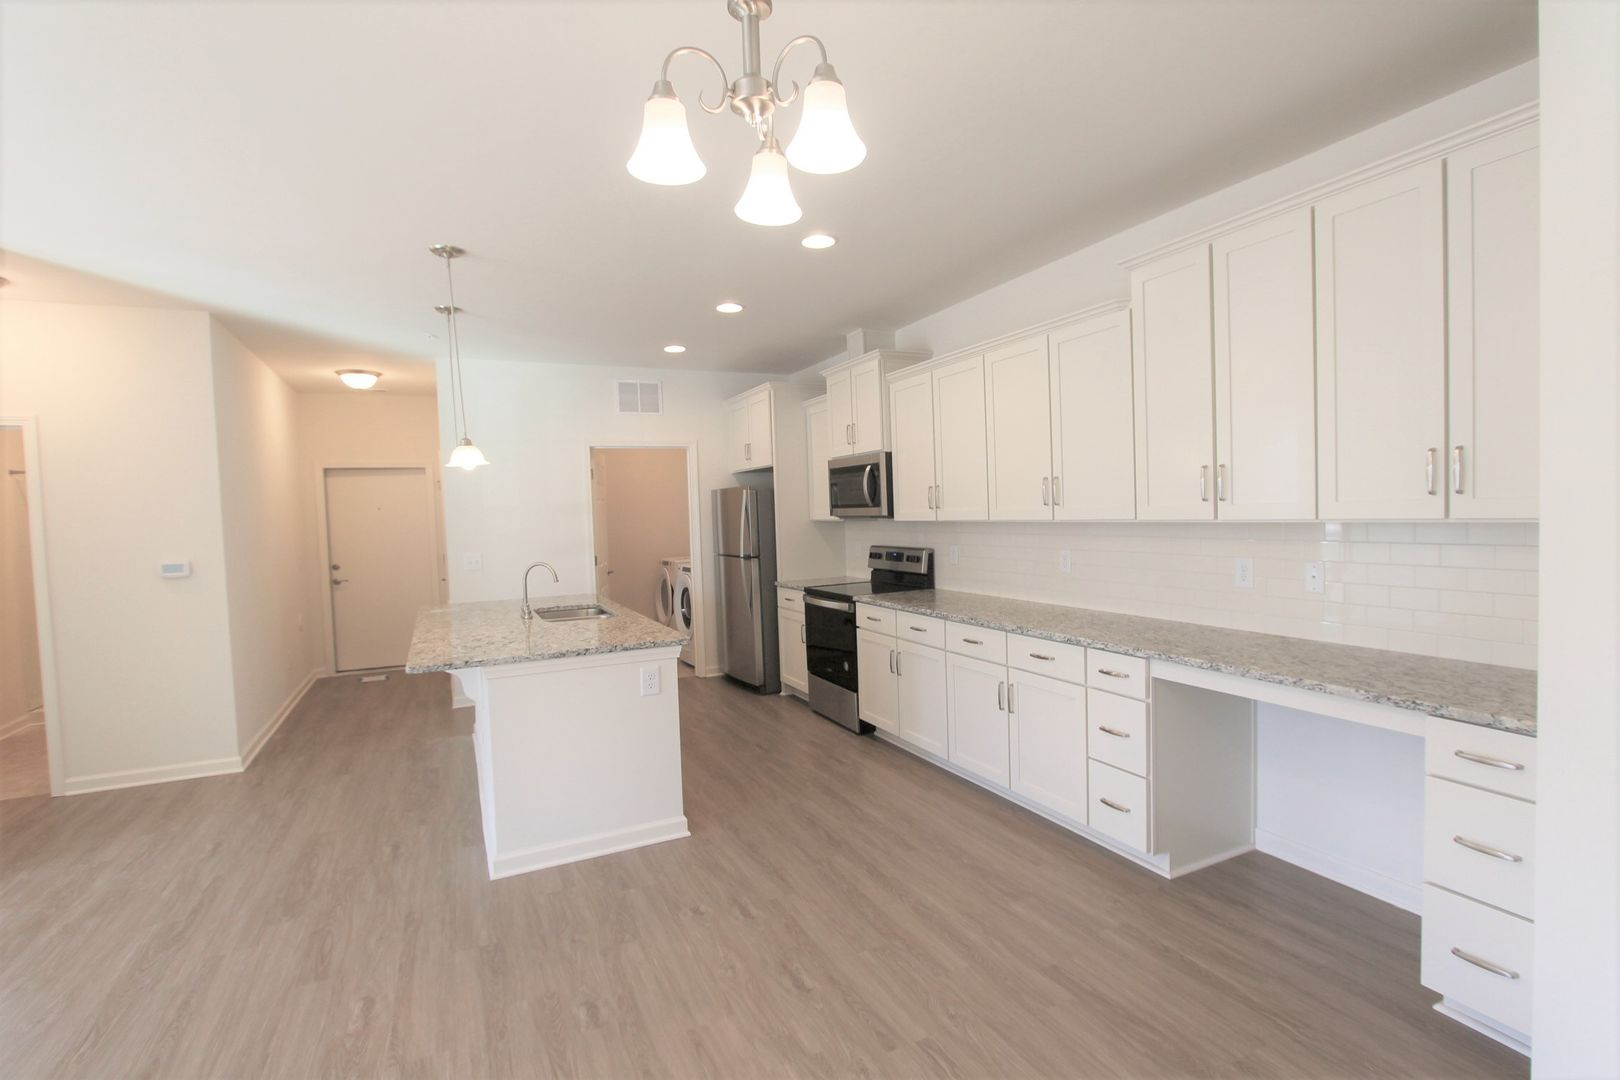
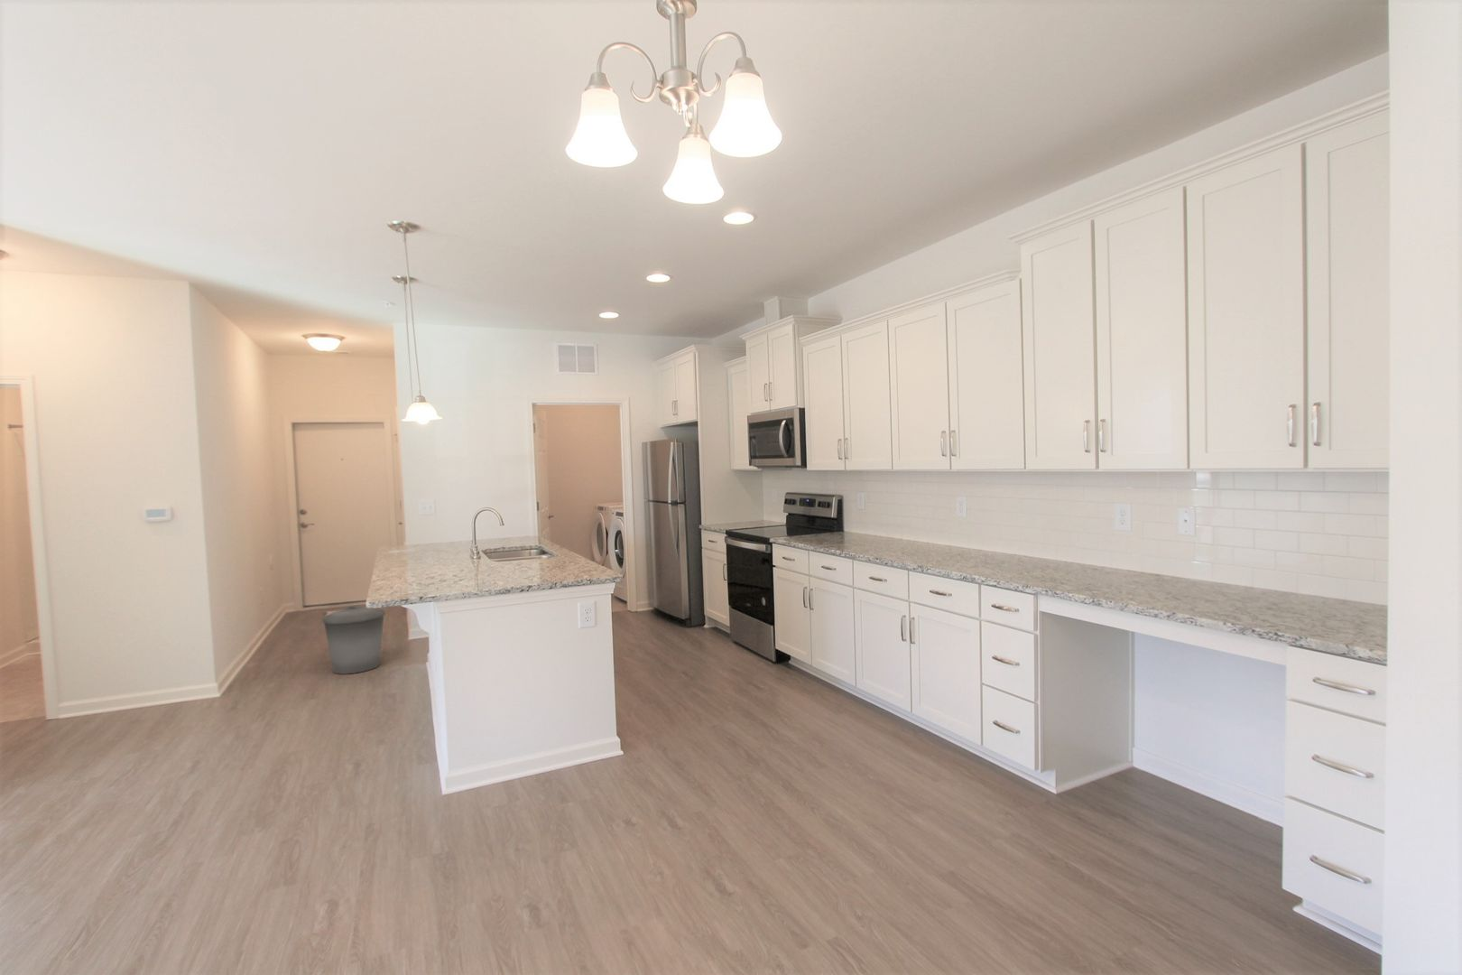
+ trash can (355, 637)
